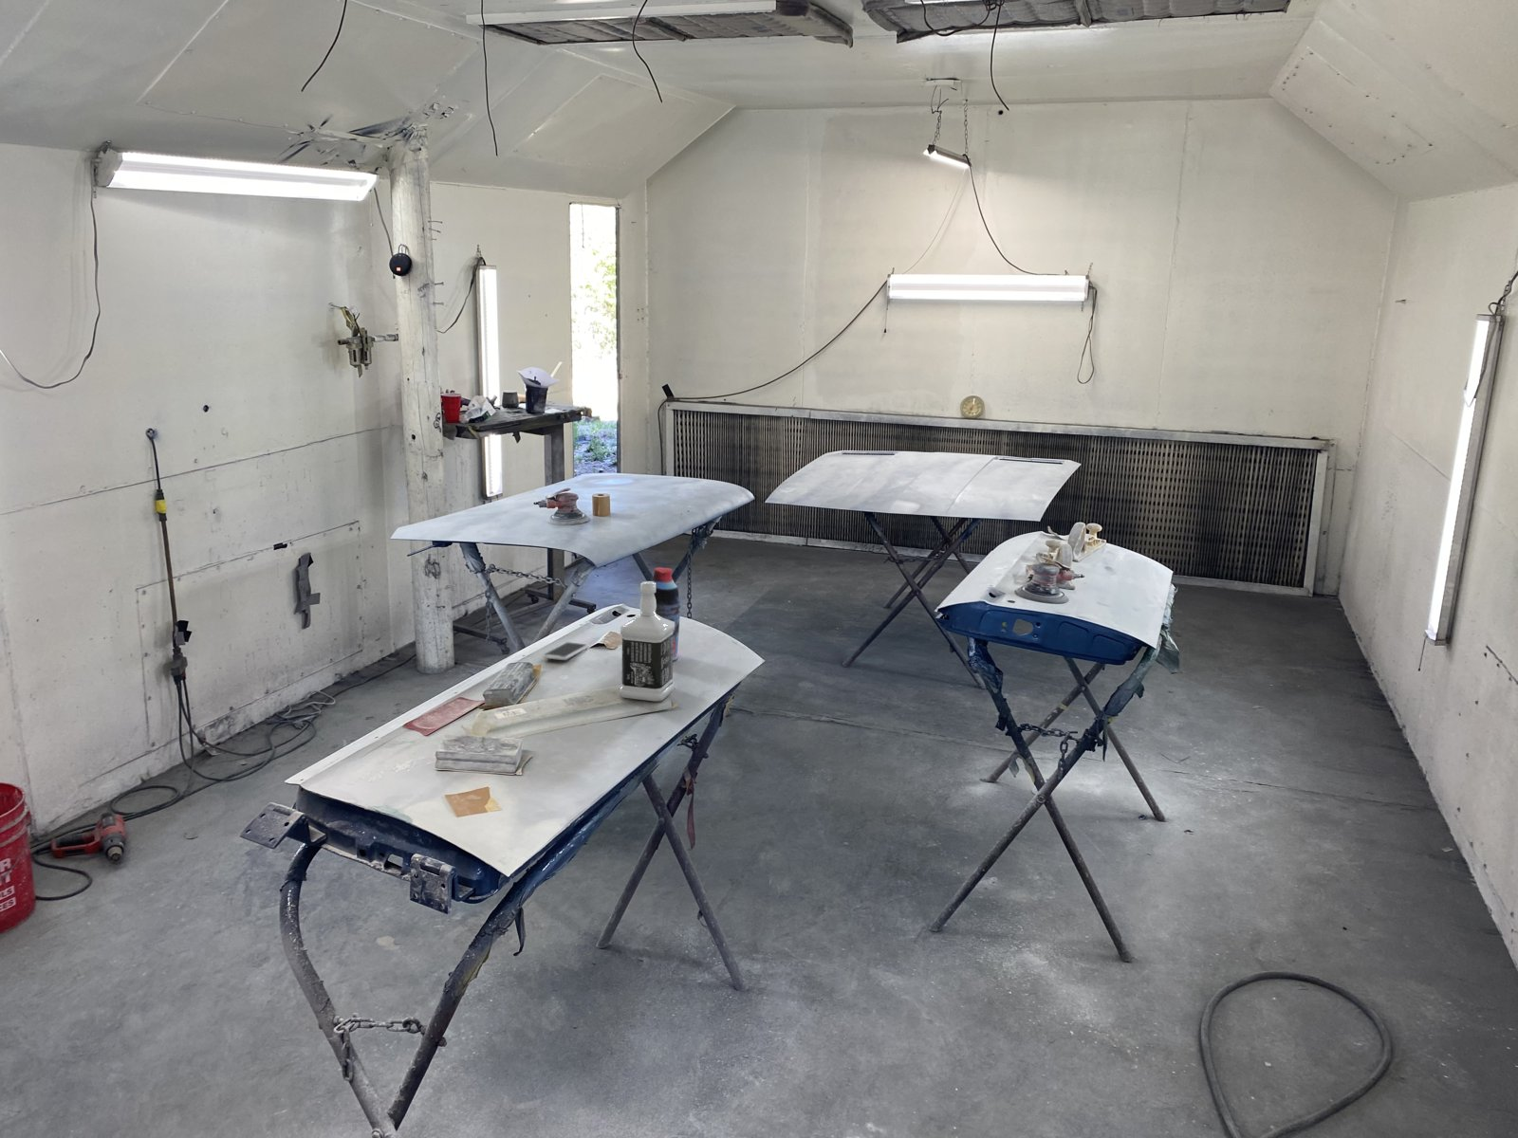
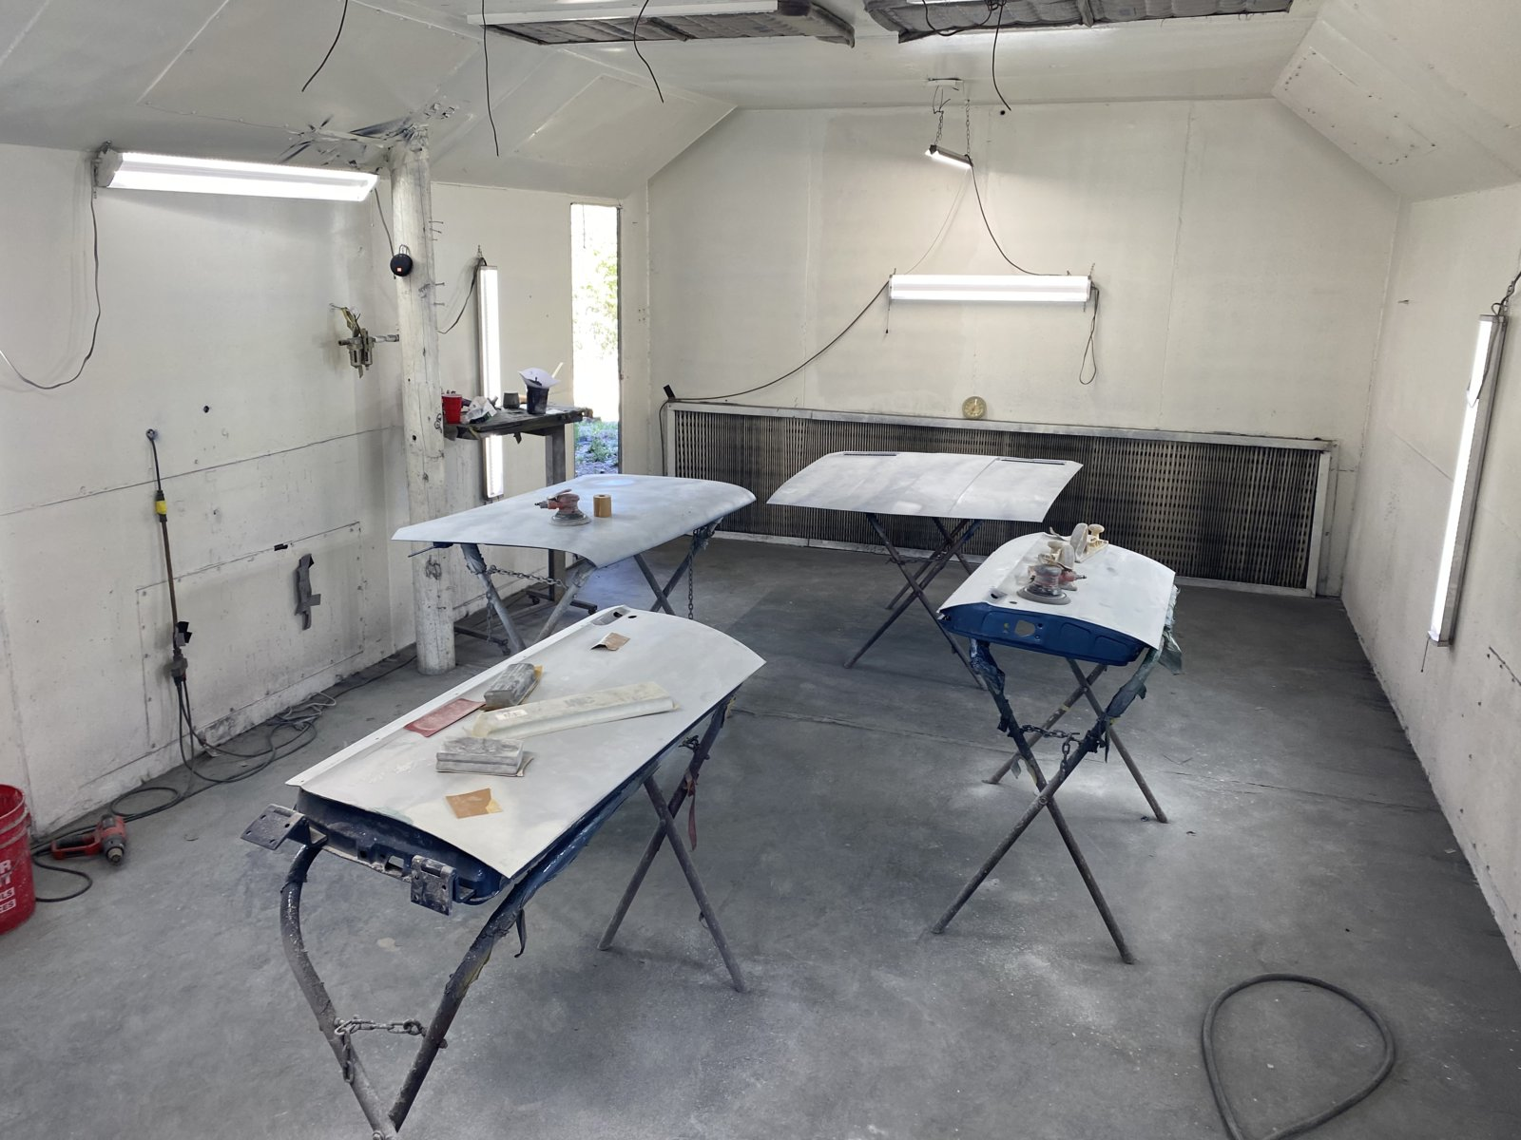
- smartphone (565, 650)
- bottle (659, 612)
- bottle (647, 638)
